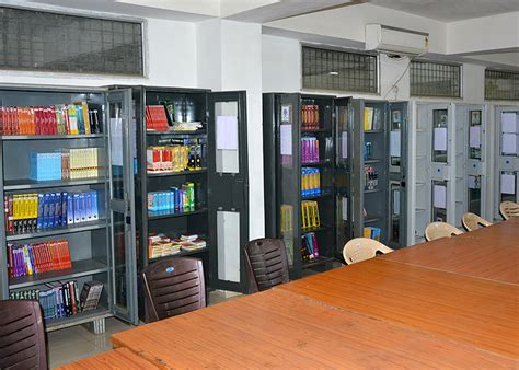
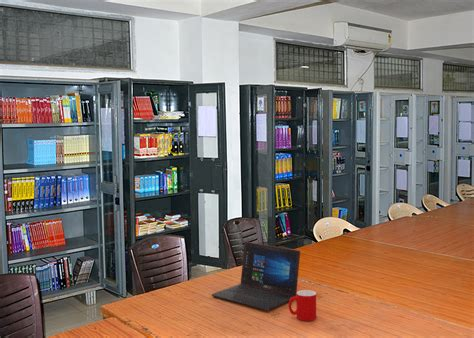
+ laptop (255, 273)
+ cup (302, 305)
